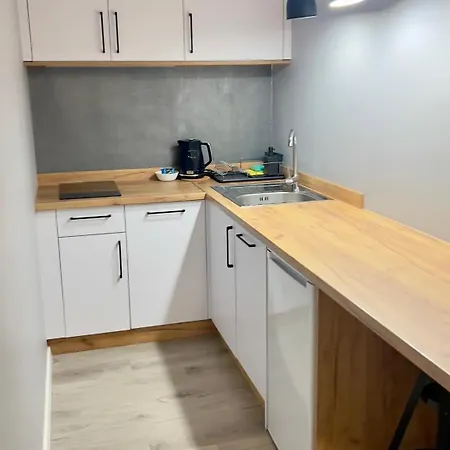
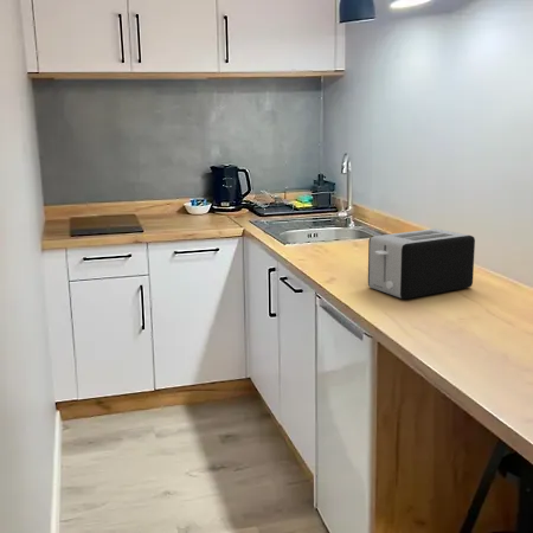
+ toaster (420, 262)
